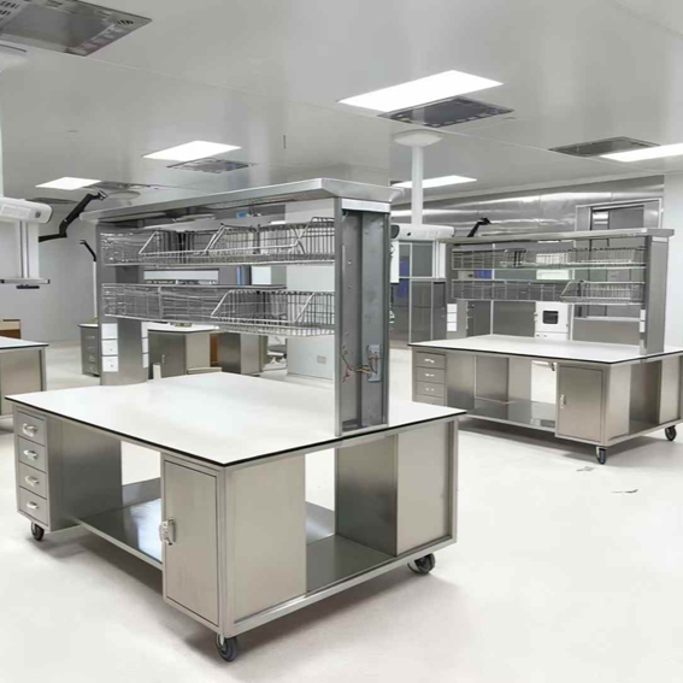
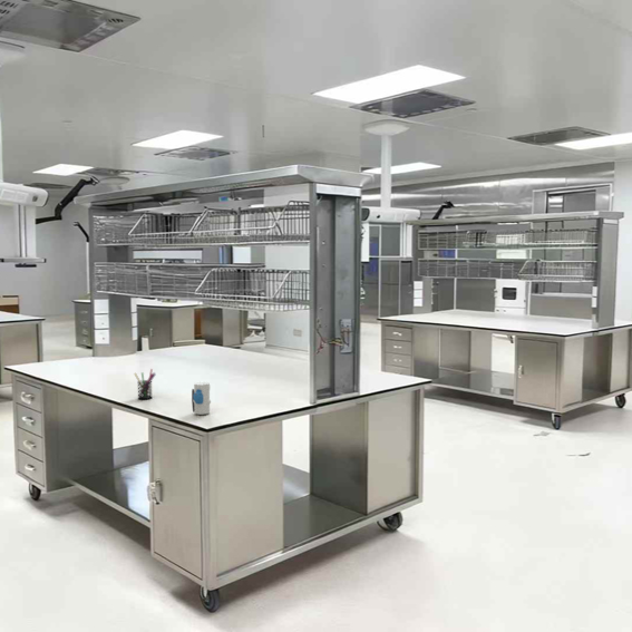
+ pen holder (145, 383)
+ toy (200, 398)
